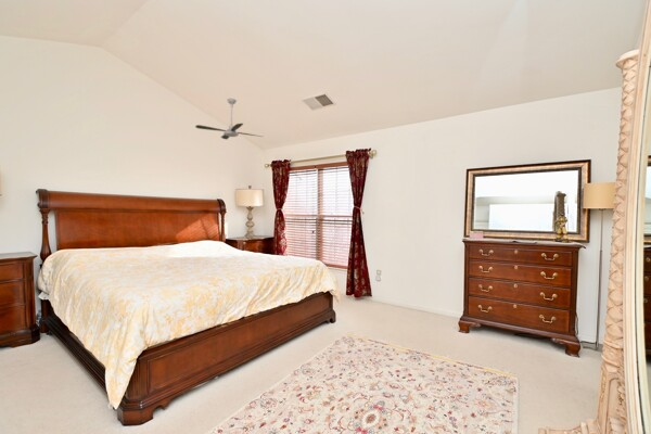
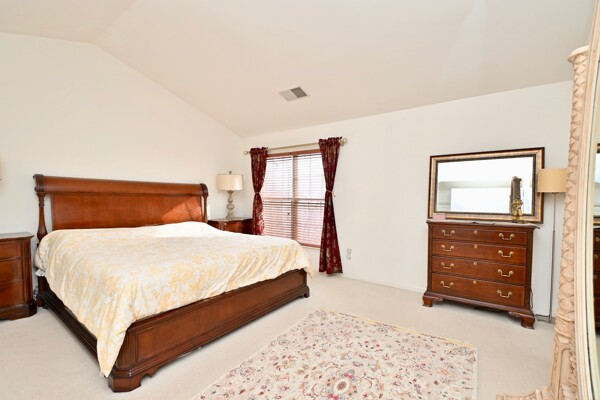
- ceiling fan (231, 117)
